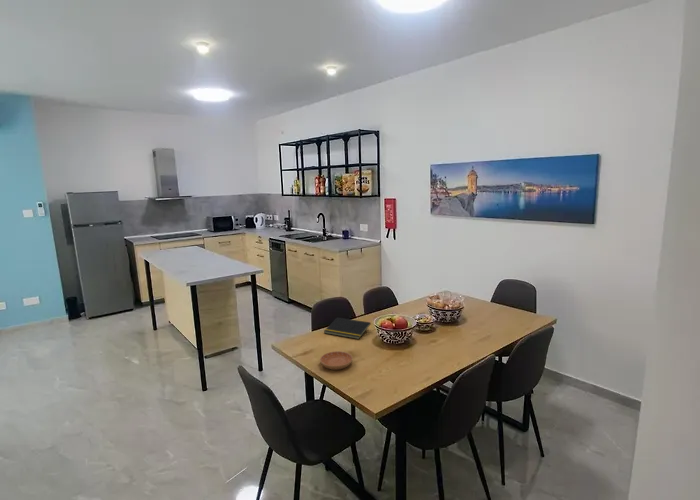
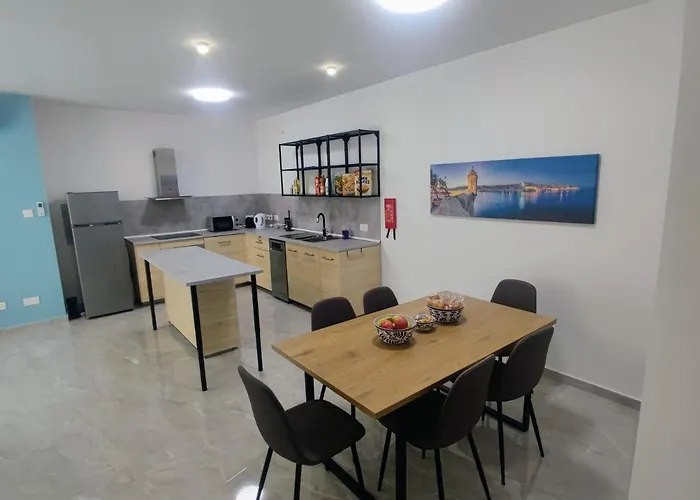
- saucer (336, 360)
- notepad (347, 327)
